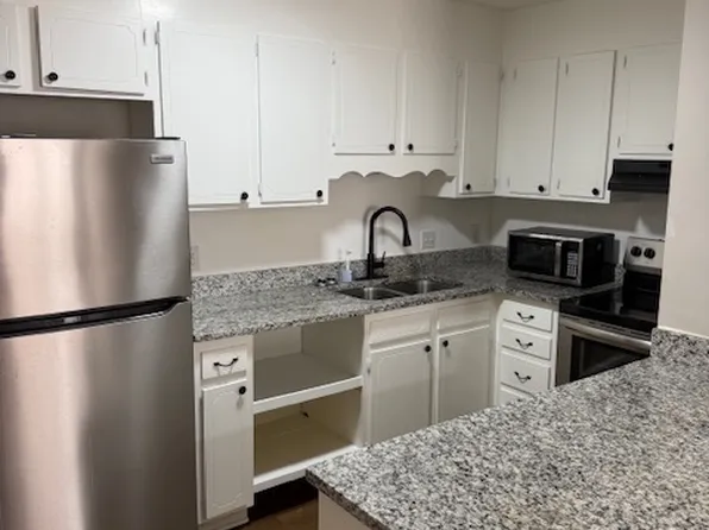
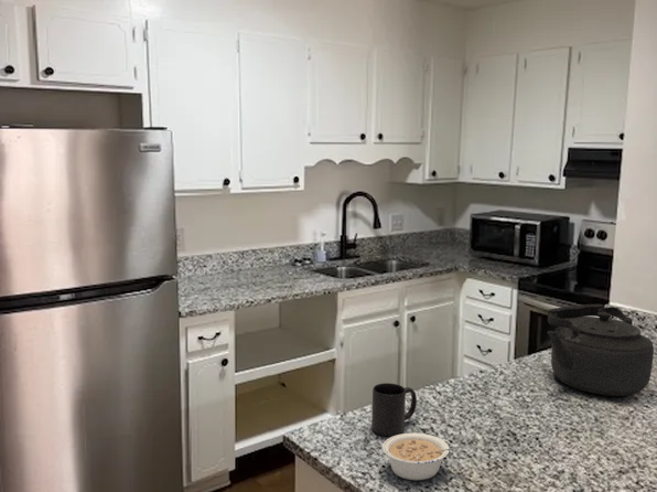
+ mug (396, 407)
+ legume (418, 454)
+ kettle (597, 346)
